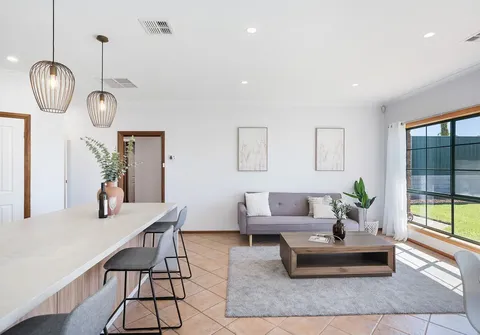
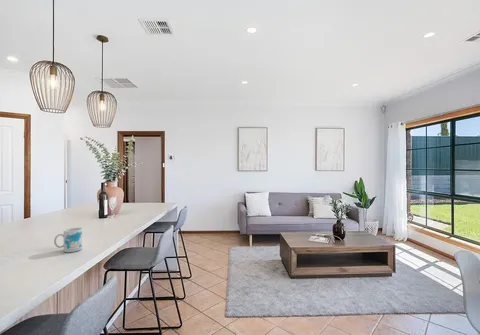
+ mug (68, 240)
